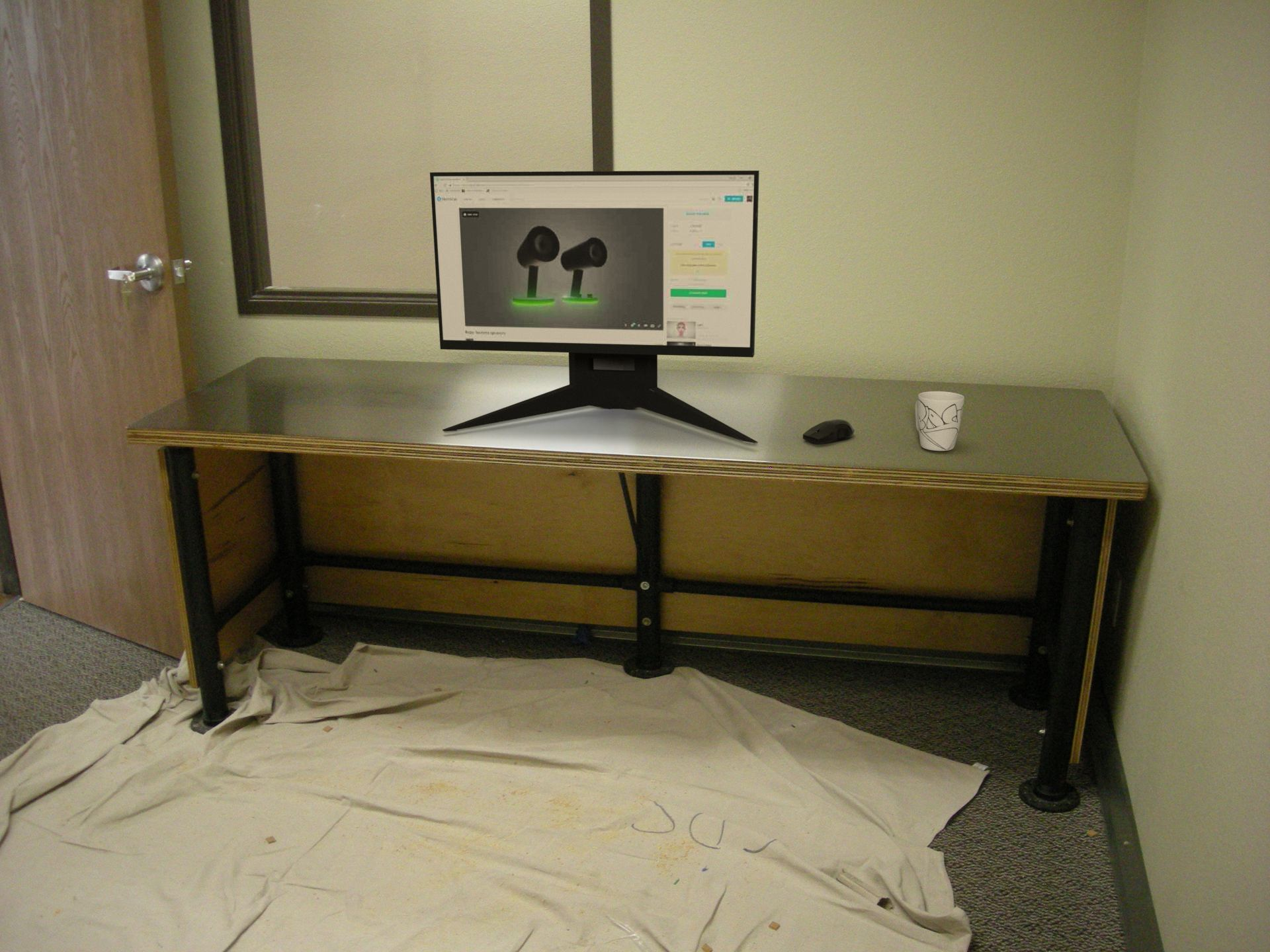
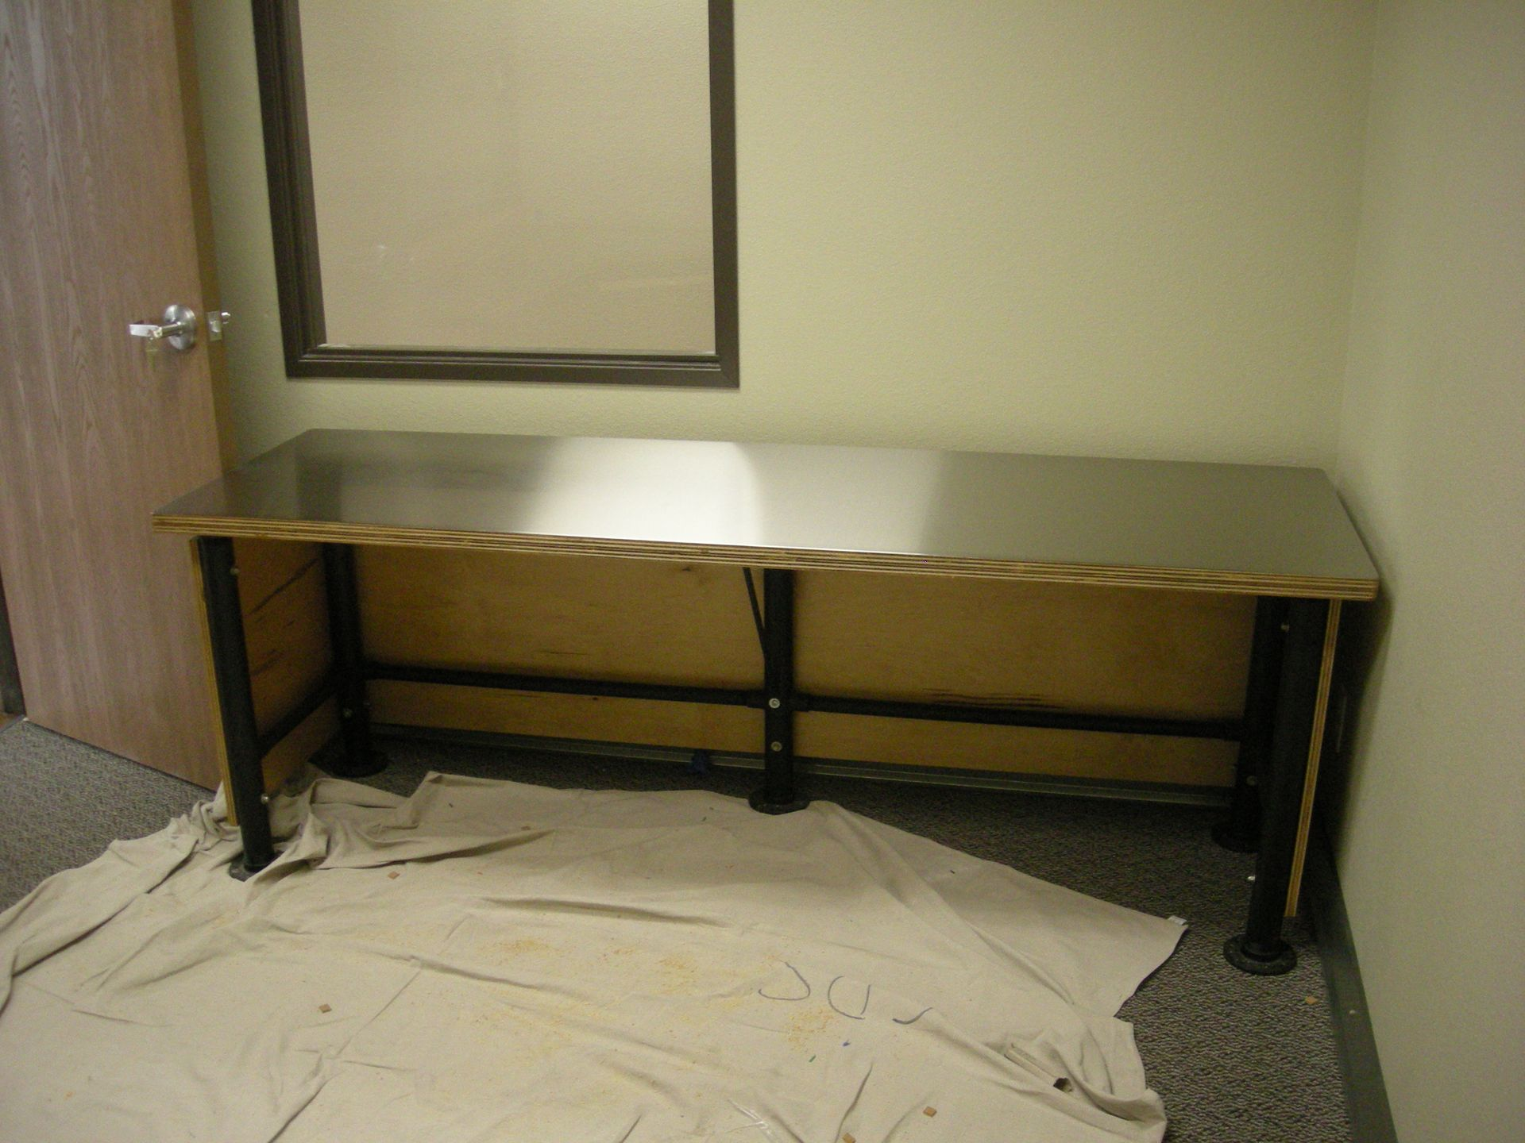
- computer mouse (829, 430)
- computer monitor (608, 300)
- mug (934, 420)
